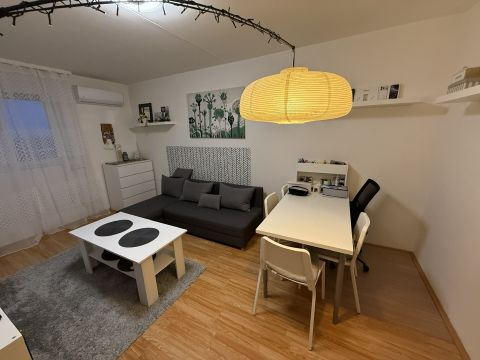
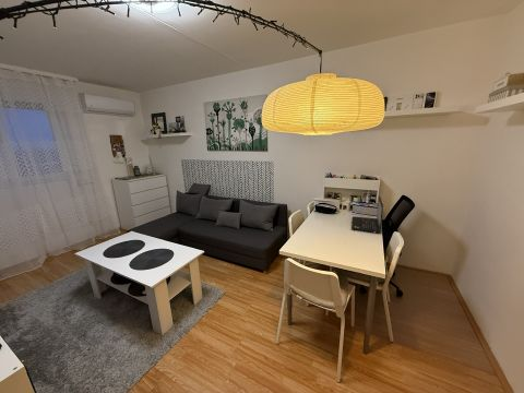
+ laptop (366, 217)
